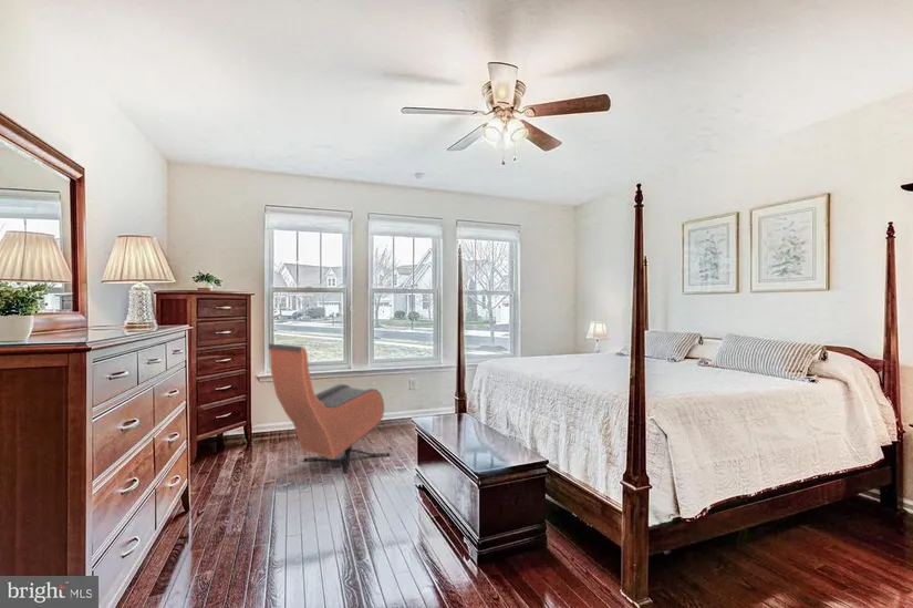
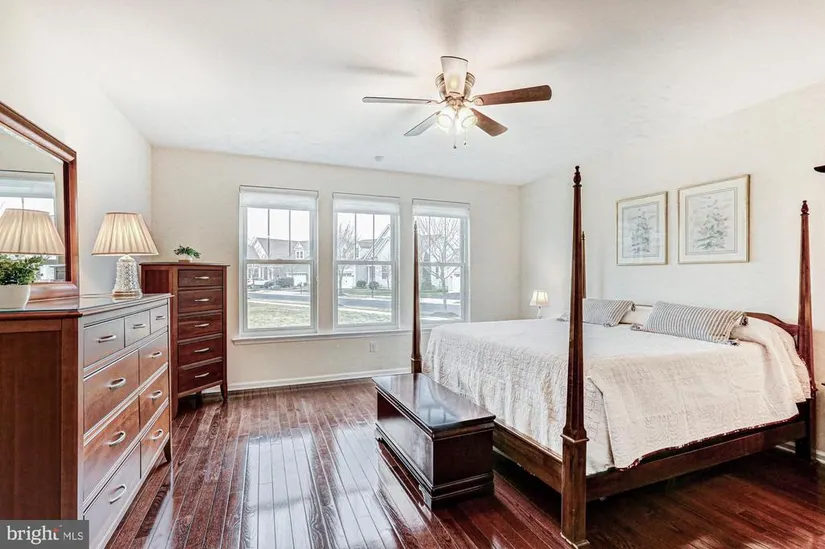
- armchair (333, 401)
